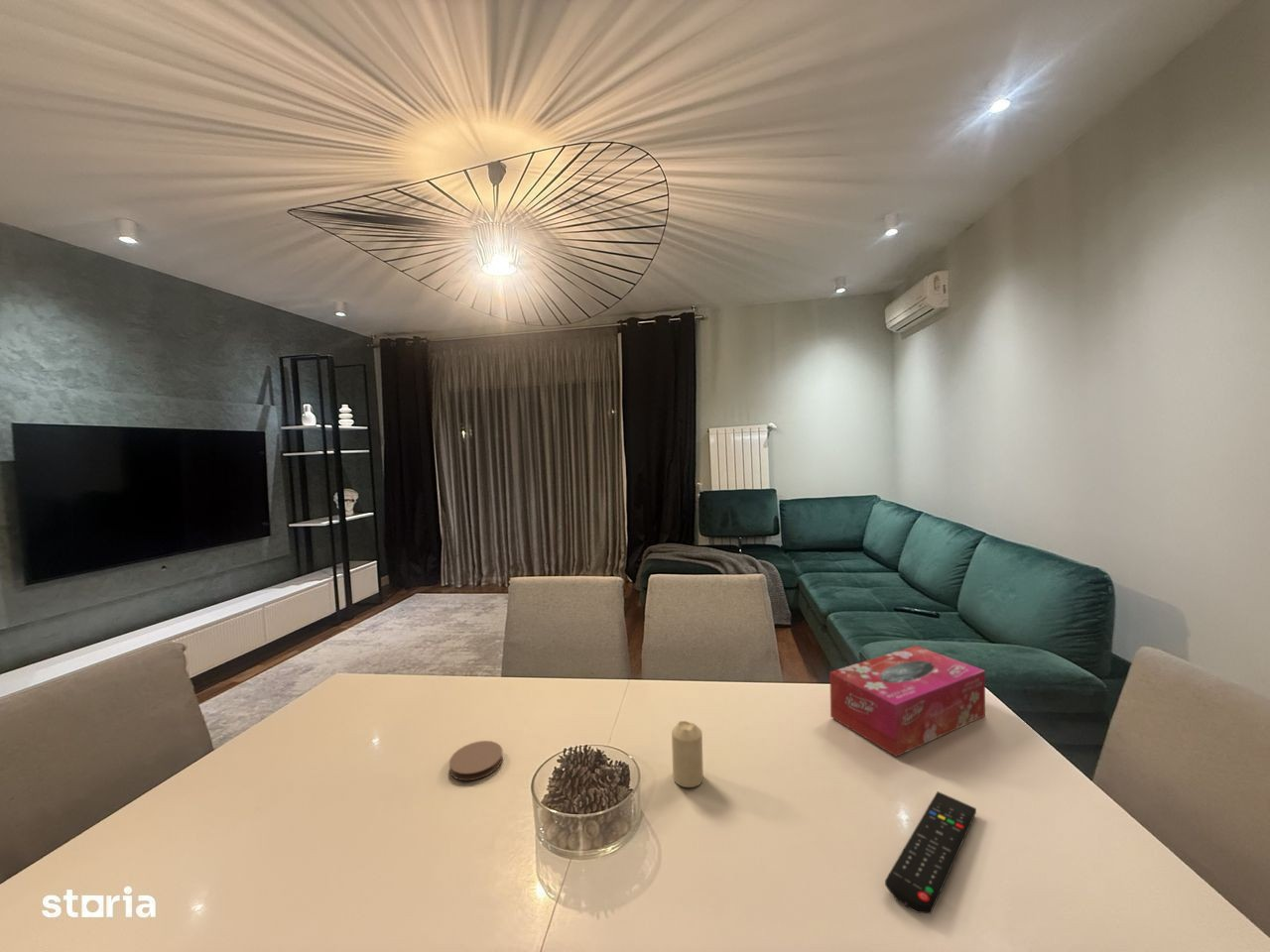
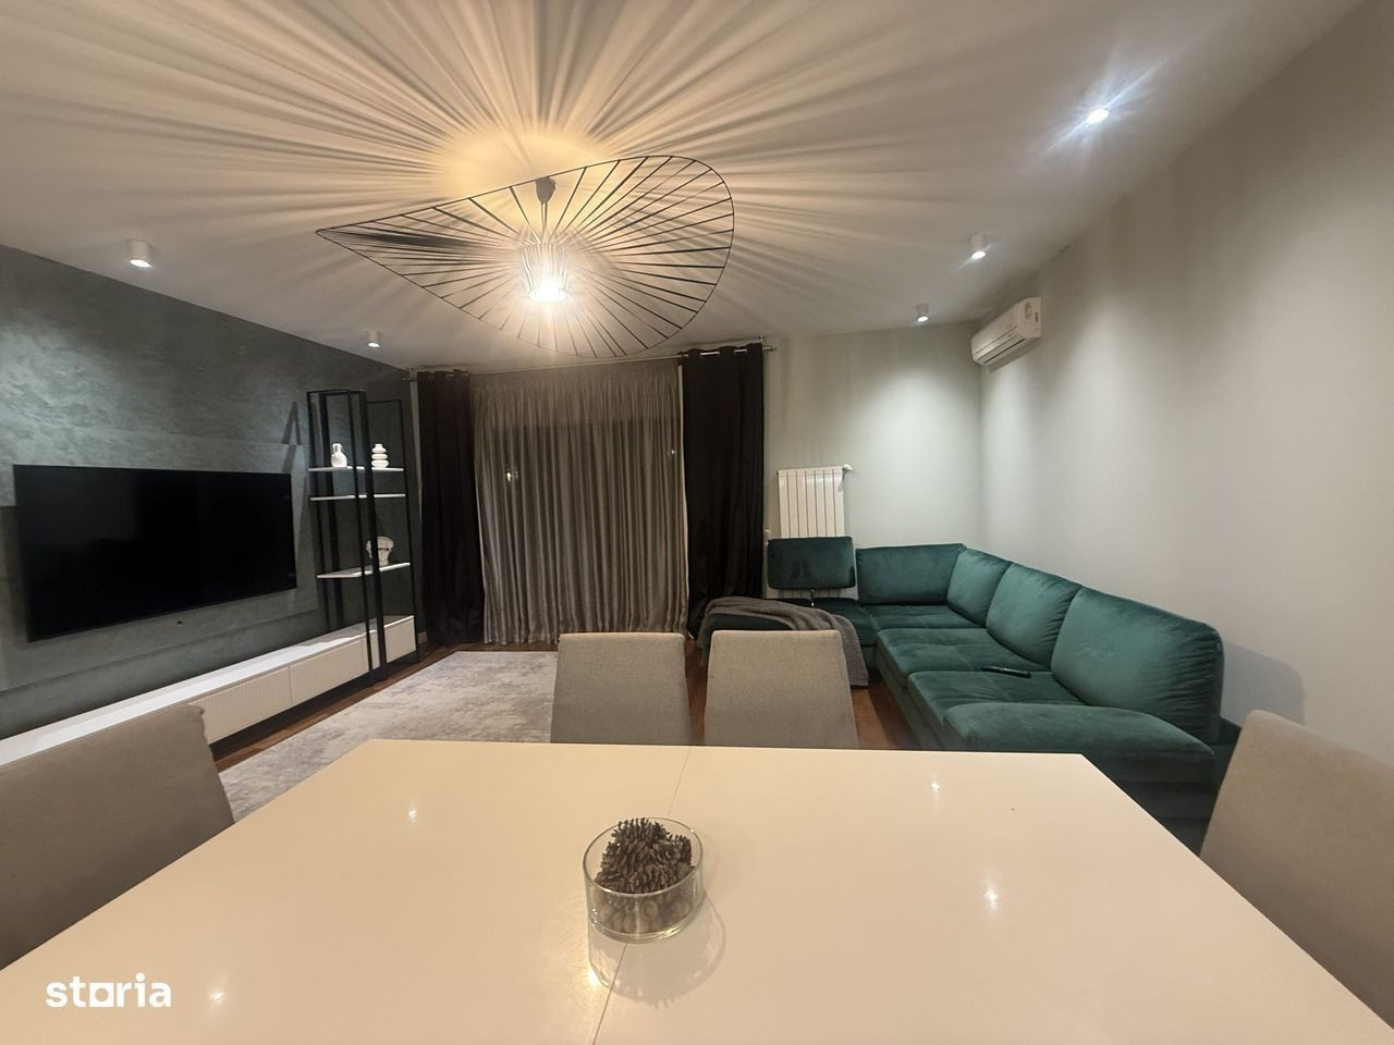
- tissue box (907, 693)
- coaster (476, 760)
- candle (687, 751)
- remote control (934, 846)
